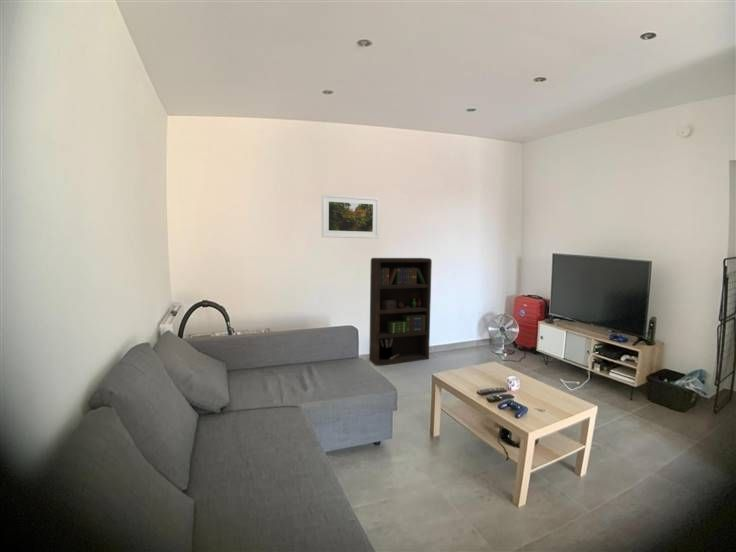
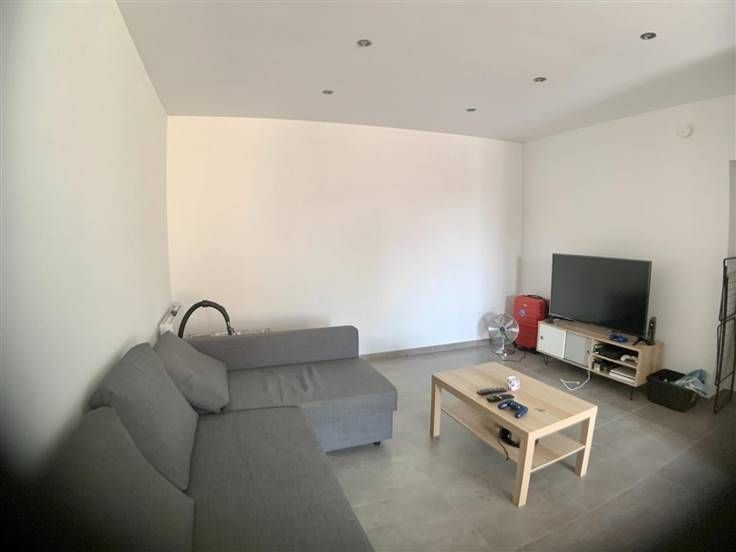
- bookcase (400, 309)
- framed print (351, 217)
